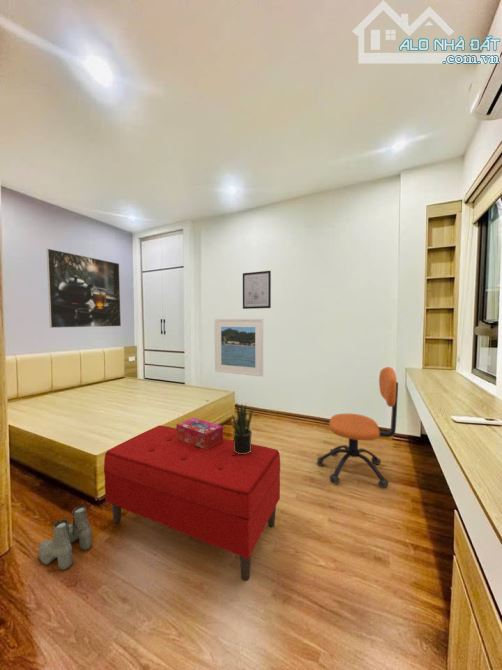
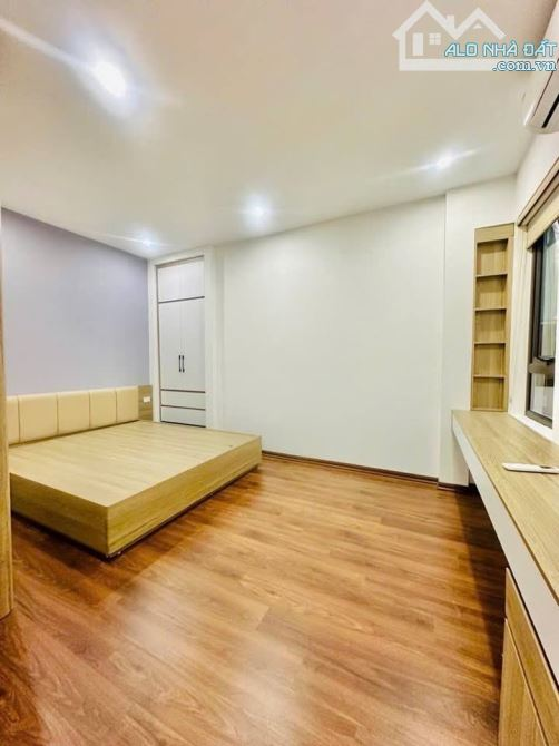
- bench (192, 487)
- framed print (237, 346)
- office chair (355, 418)
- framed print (88, 292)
- tissue box (199, 432)
- potted plant (243, 425)
- wall art (256, 290)
- boots (65, 531)
